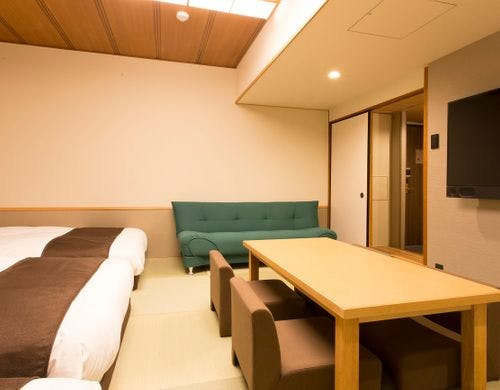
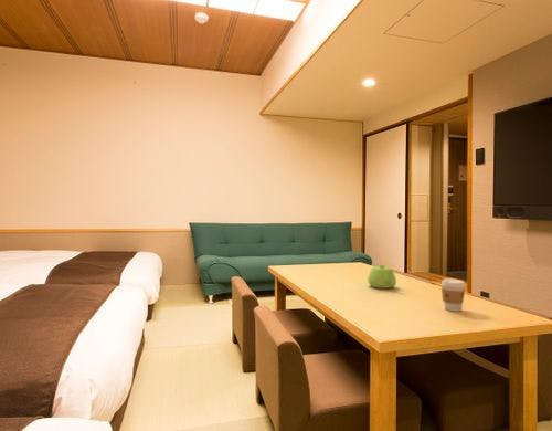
+ teapot (382, 275)
+ coffee cup (453, 294)
